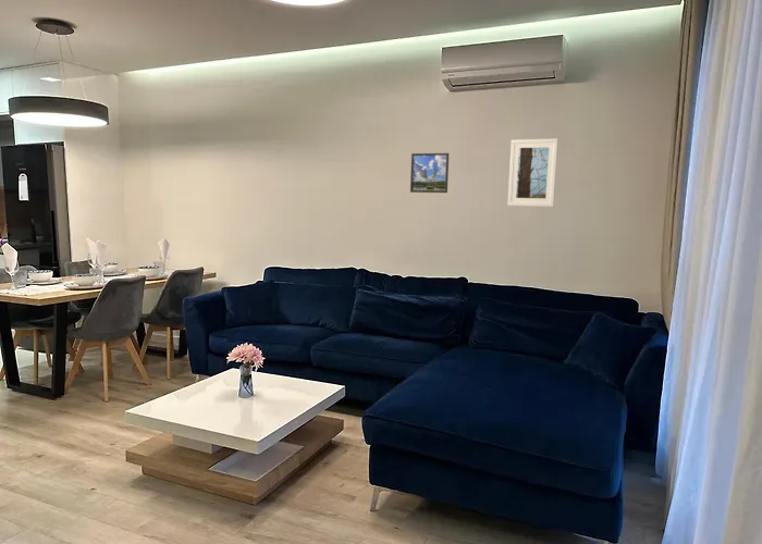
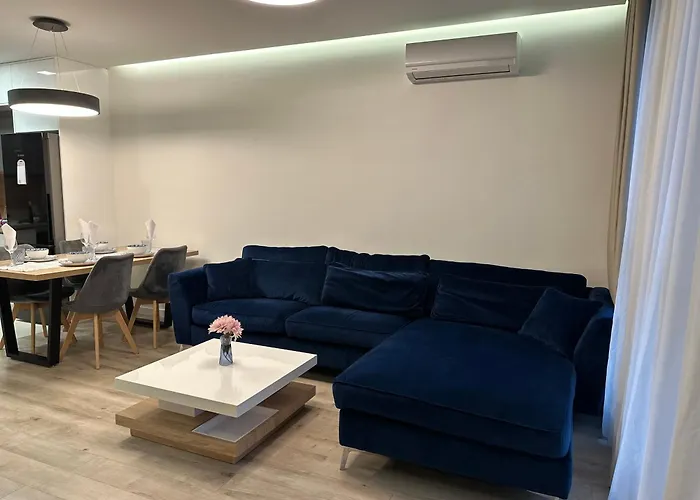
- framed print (532, 173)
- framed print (429, 173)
